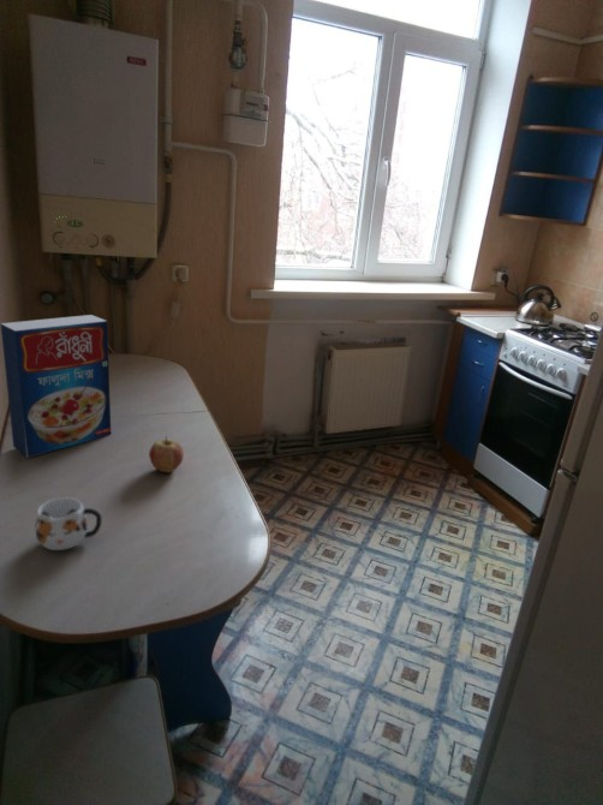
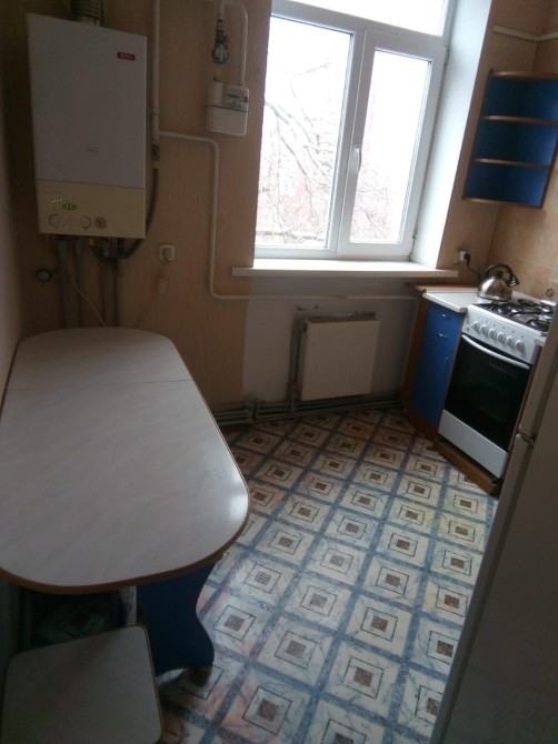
- mug (68, 521)
- cereal box (60, 383)
- fruit (166, 454)
